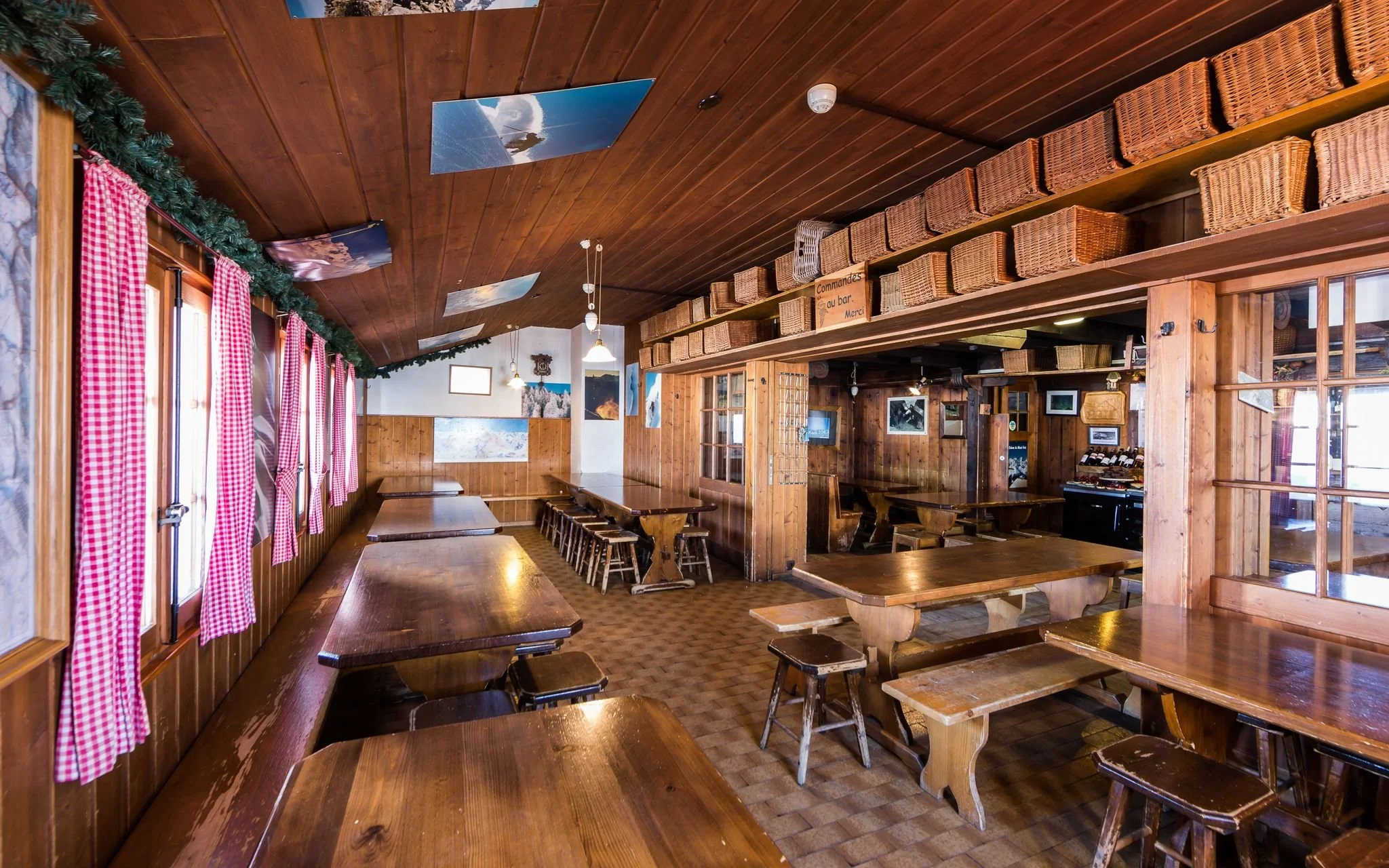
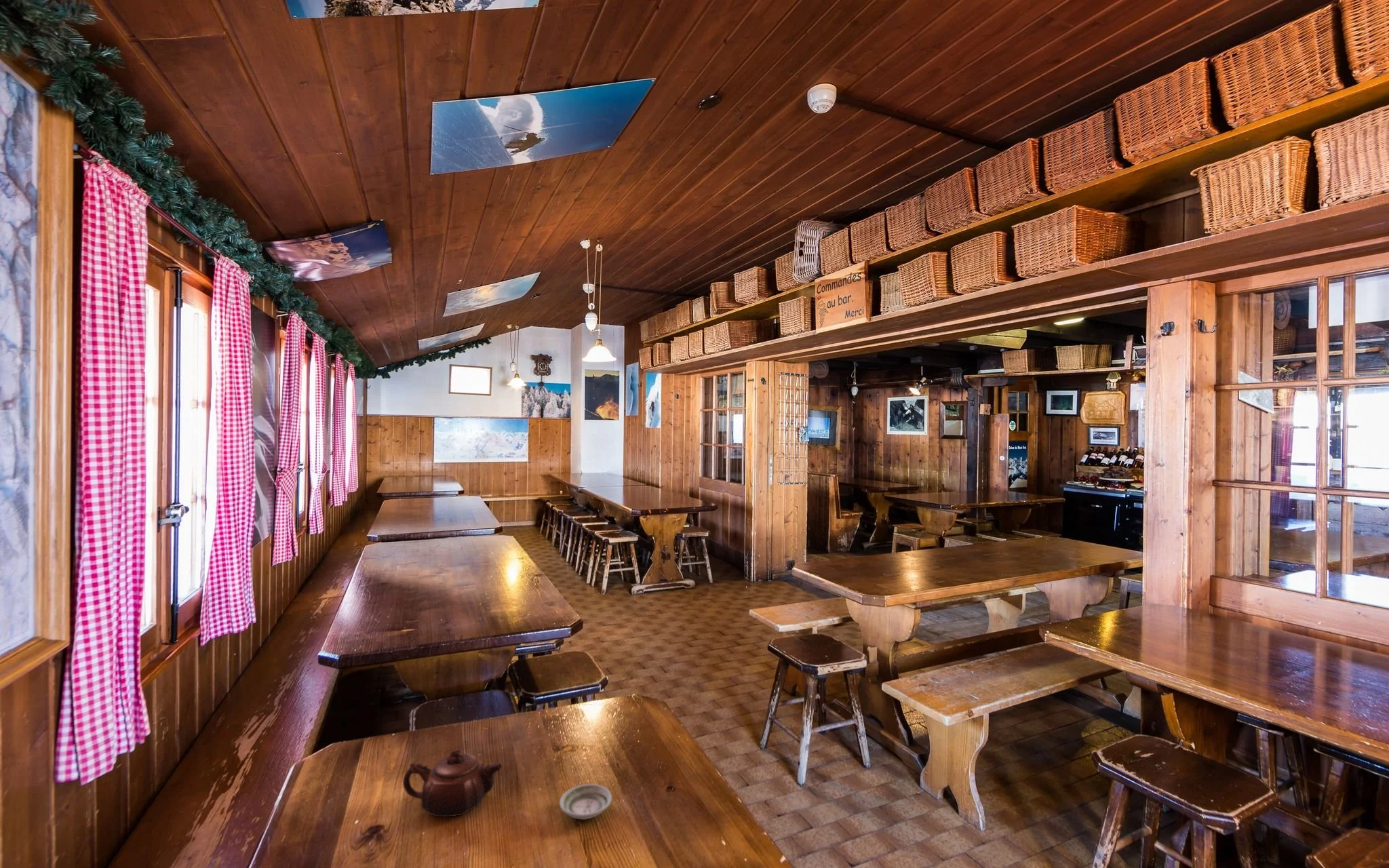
+ saucer (585, 804)
+ teapot (452, 776)
